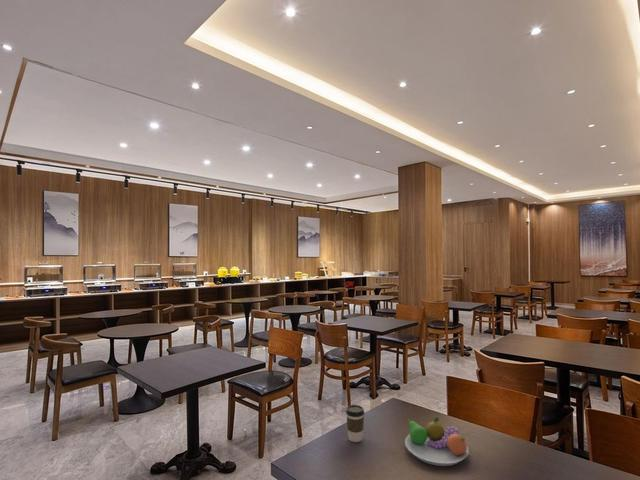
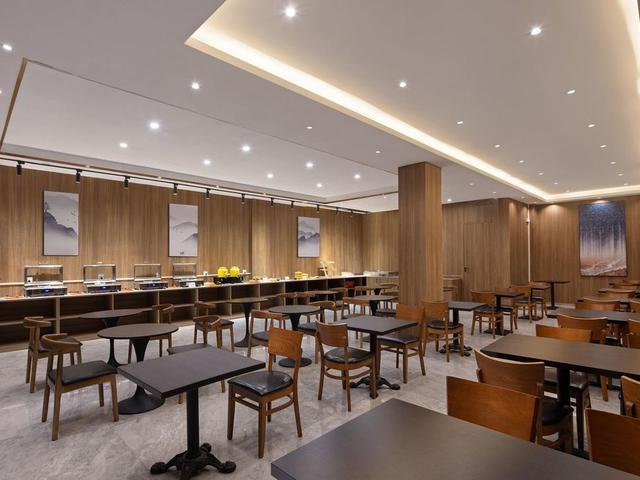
- fruit bowl (434, 437)
- coffee cup (355, 423)
